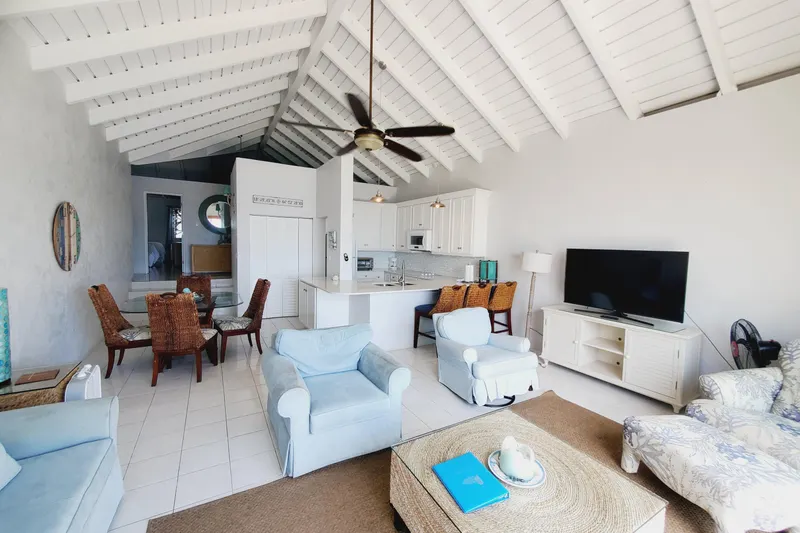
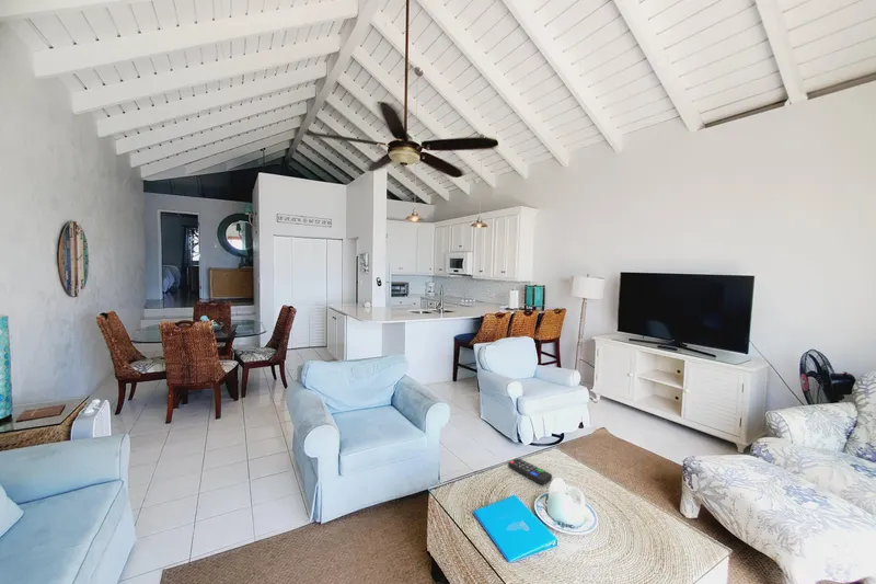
+ remote control (529, 470)
